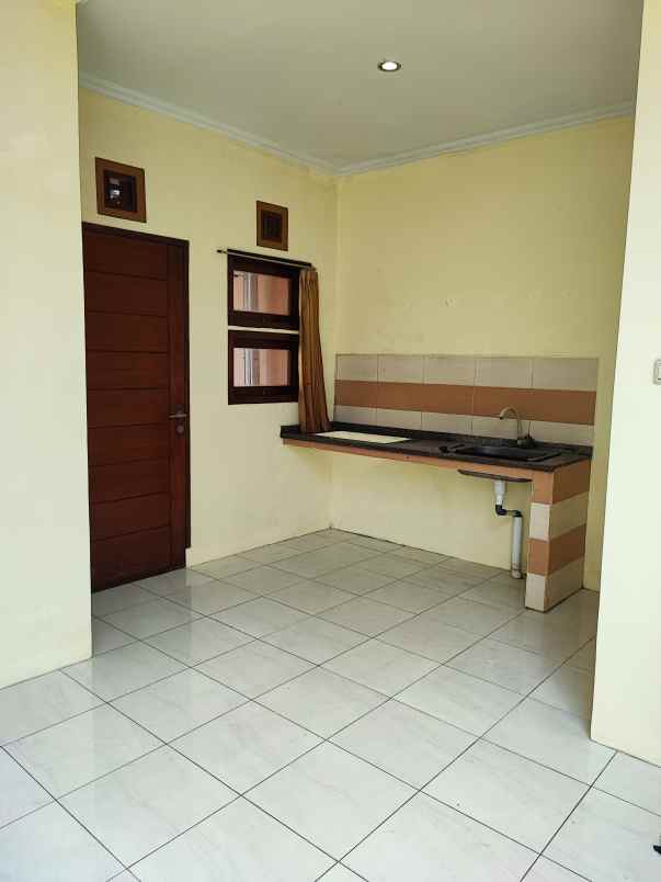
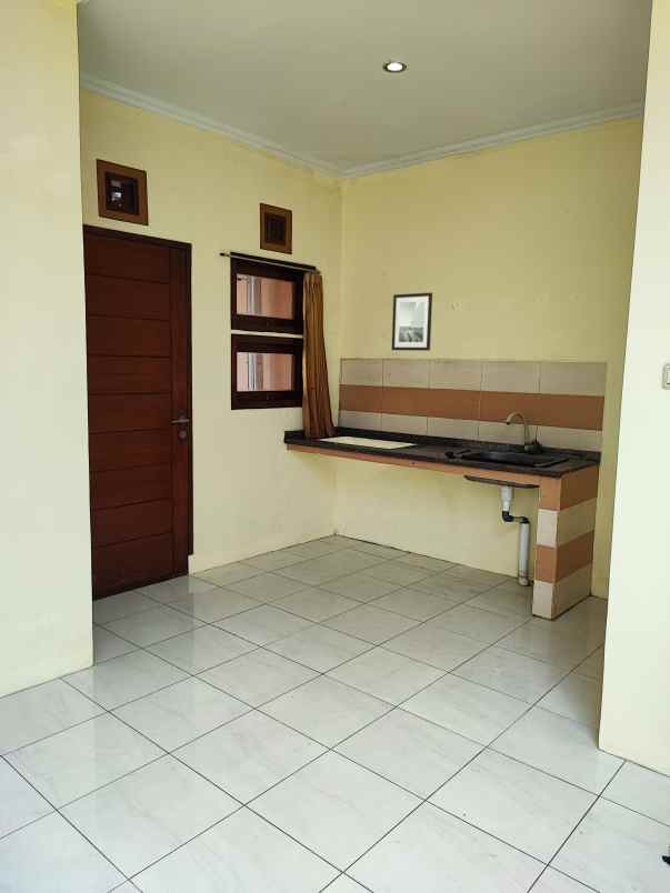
+ wall art (411, 322)
